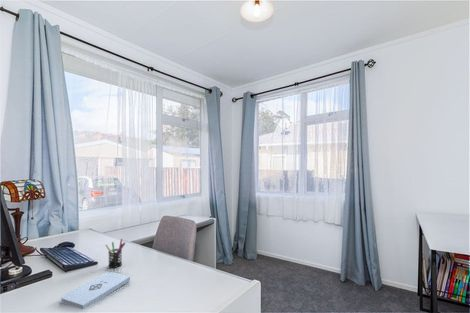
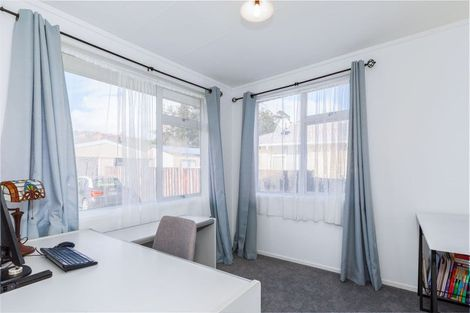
- pen holder (115, 252)
- notepad (97, 288)
